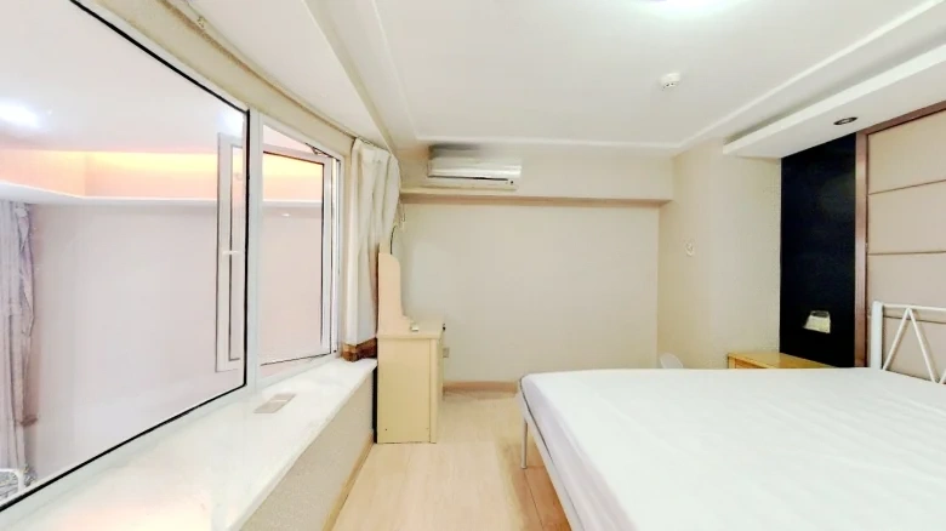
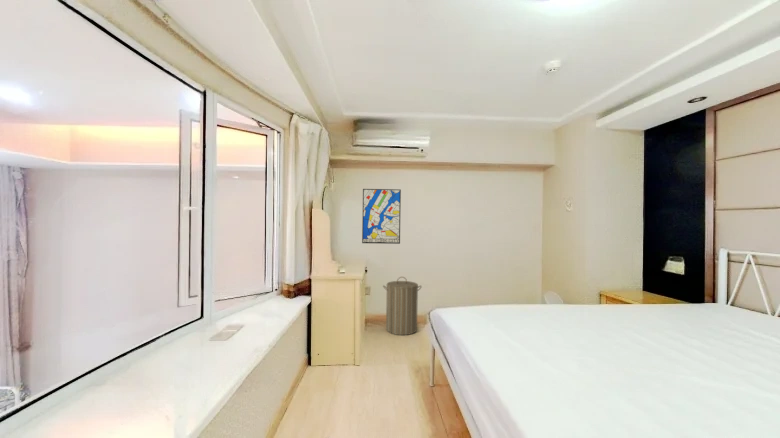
+ wall art (381, 216)
+ laundry hamper (402, 303)
